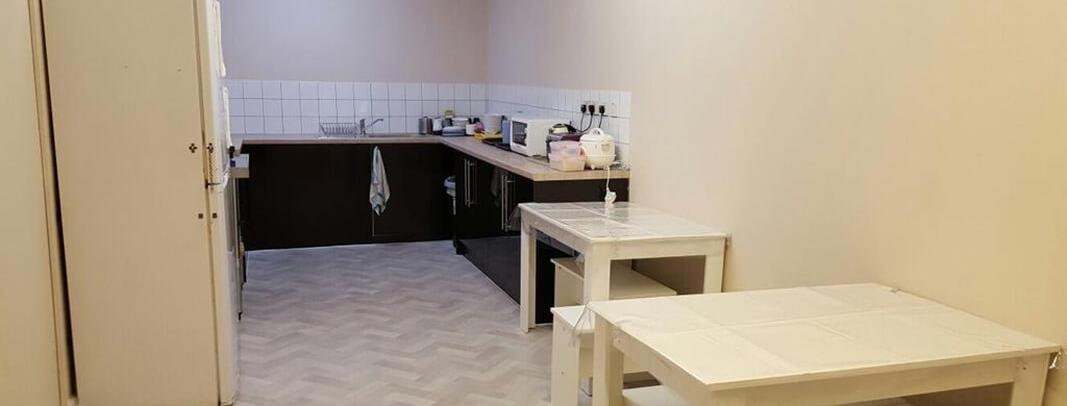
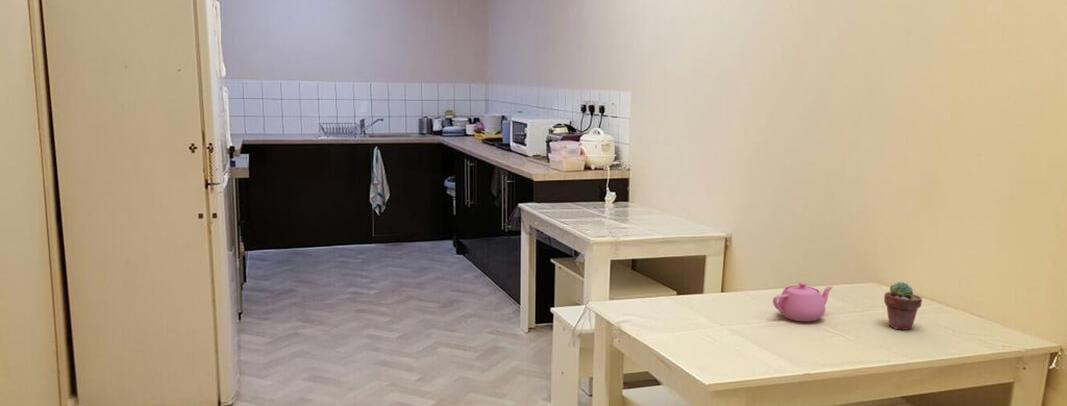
+ potted succulent (902, 304)
+ teapot (803, 299)
